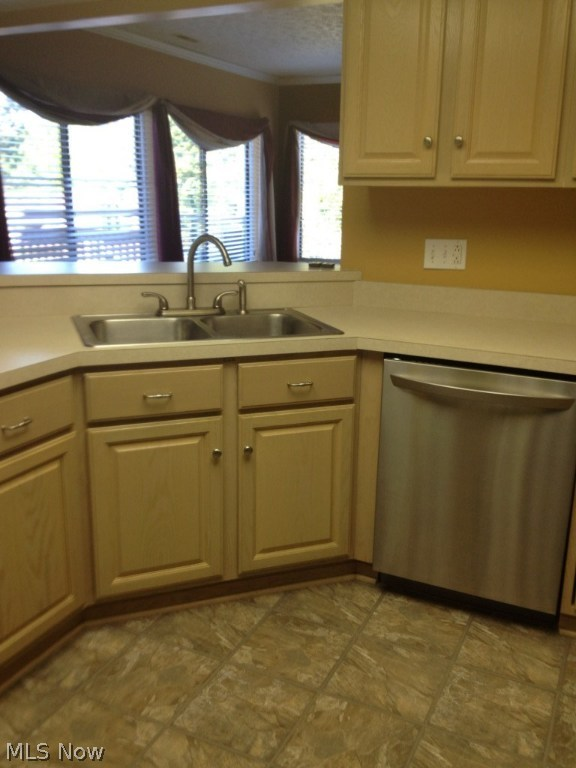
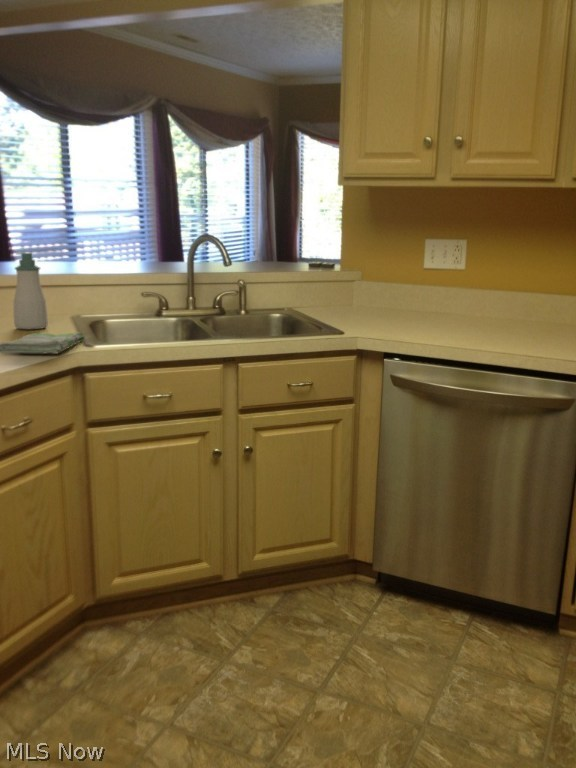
+ dish towel (42, 340)
+ soap bottle (29, 290)
